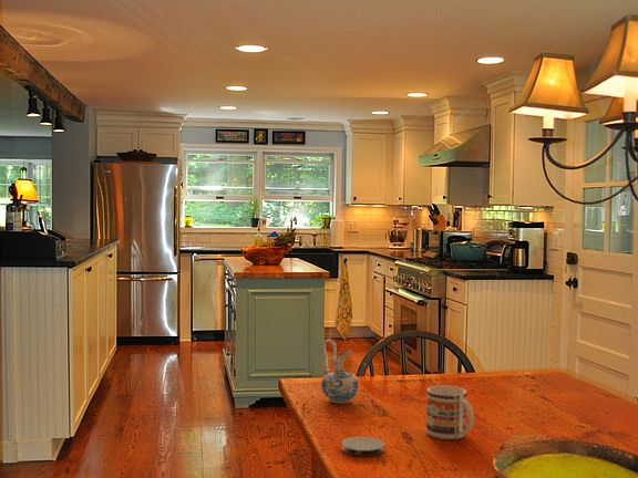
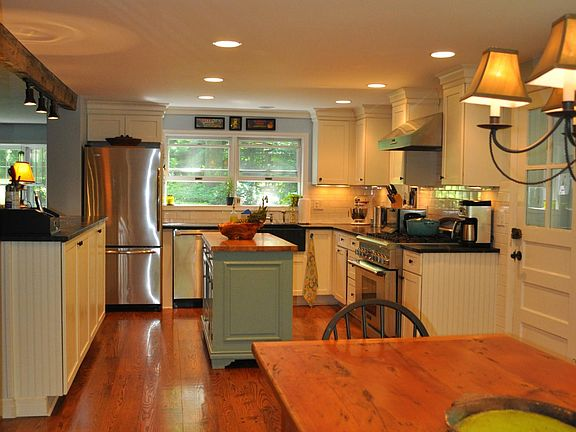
- coaster (362, 446)
- mug (447, 413)
- ceramic pitcher (339, 370)
